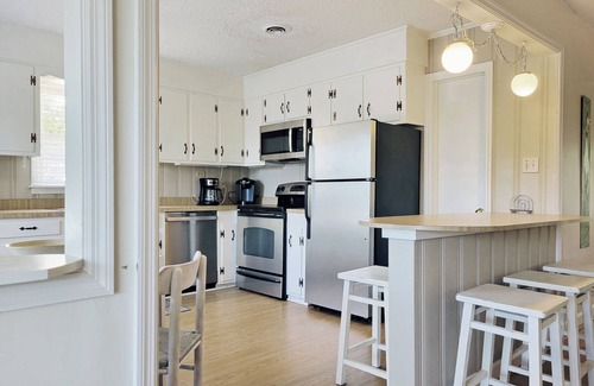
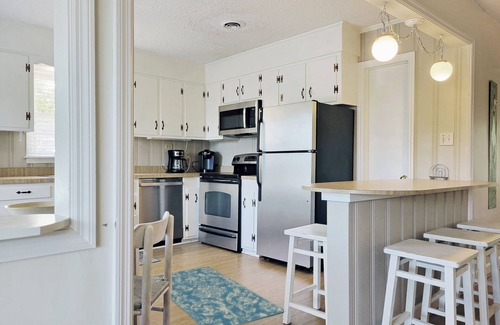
+ rug (208, 292)
